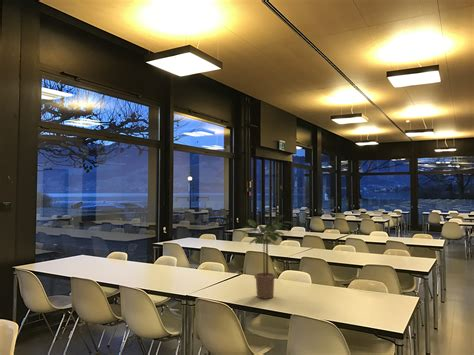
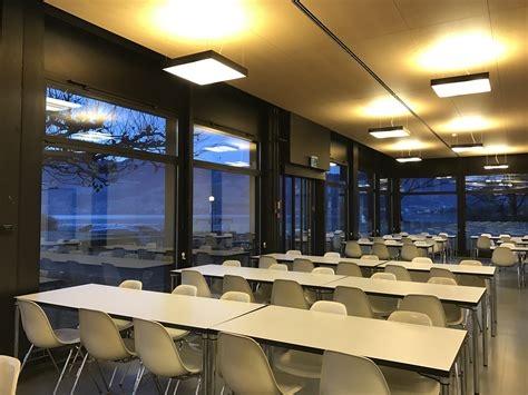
- potted plant (267, 254)
